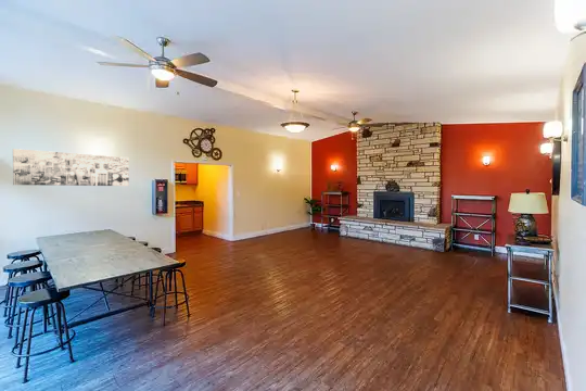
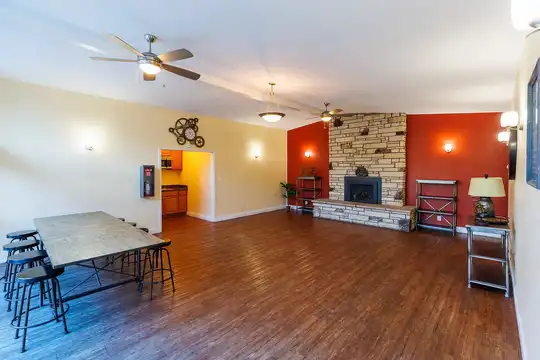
- wall art (77, 169)
